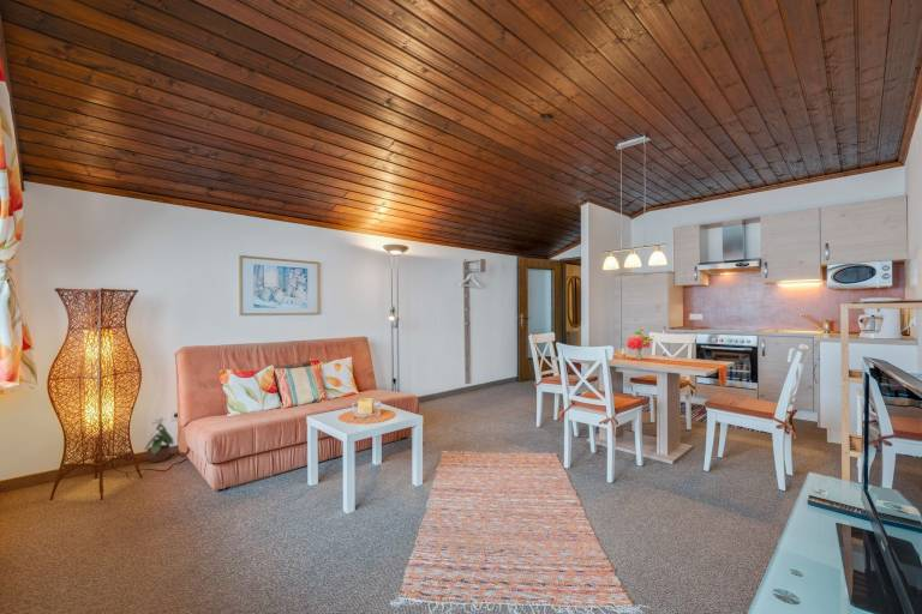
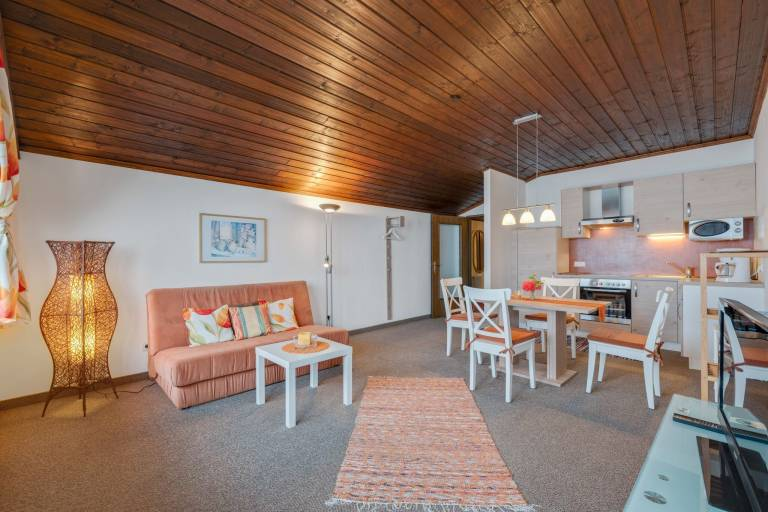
- potted plant (160, 438)
